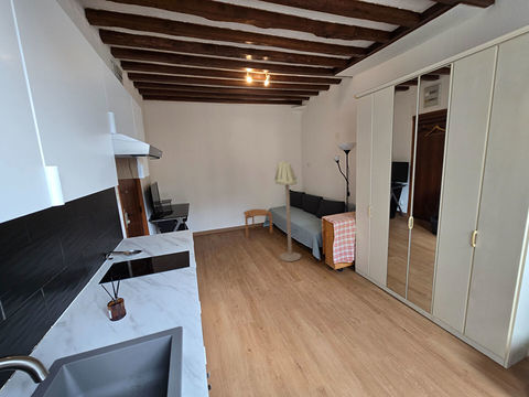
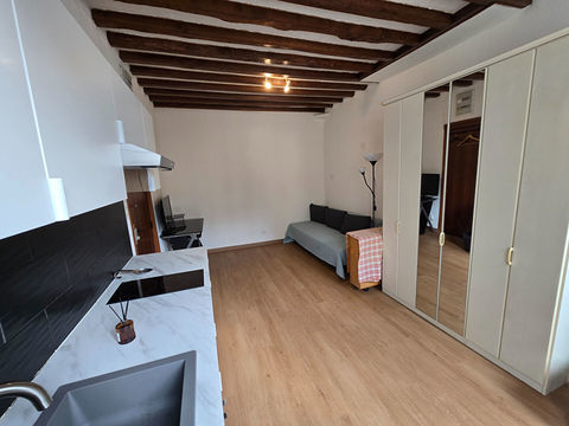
- floor lamp (287, 210)
- side table (253, 222)
